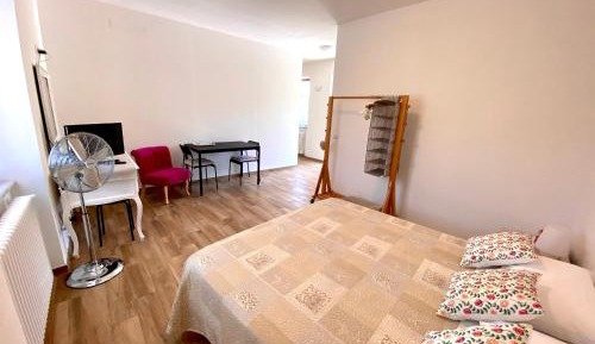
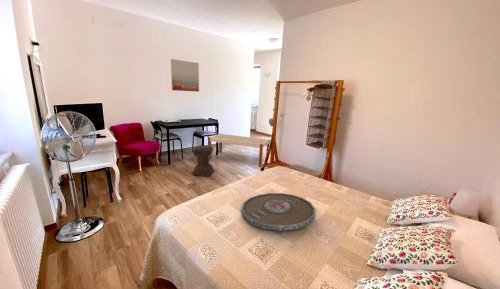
+ wall art (185, 76)
+ stool (203, 160)
+ serving tray (277, 208)
+ bench (238, 144)
